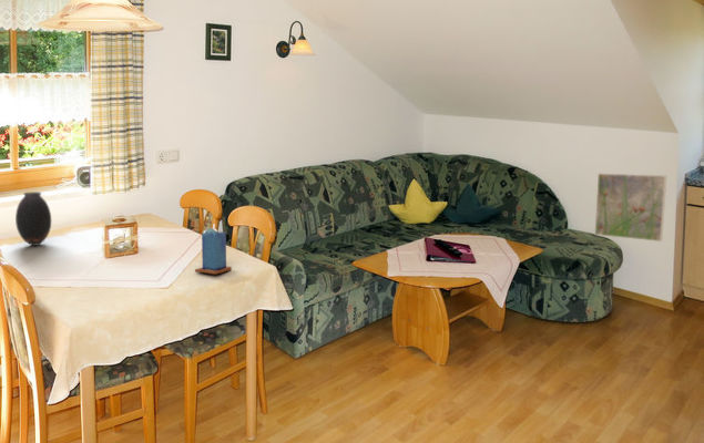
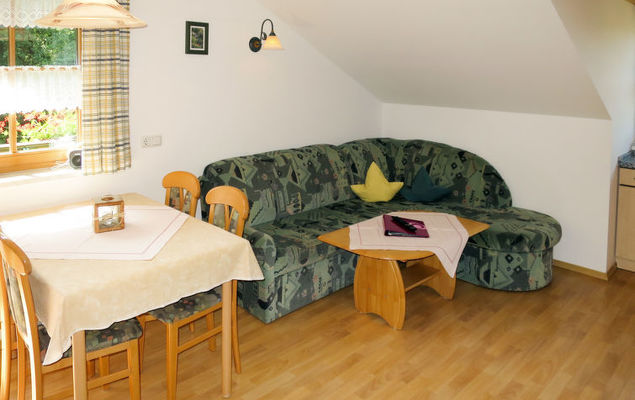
- candle (213, 247)
- vase (33, 218)
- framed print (629, 206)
